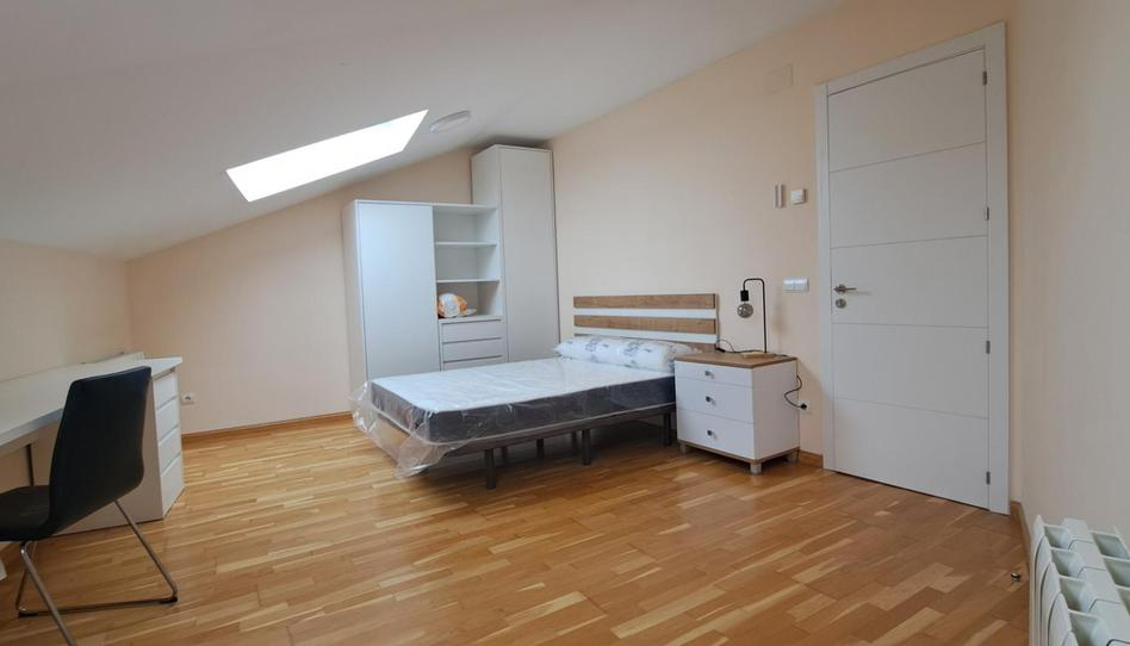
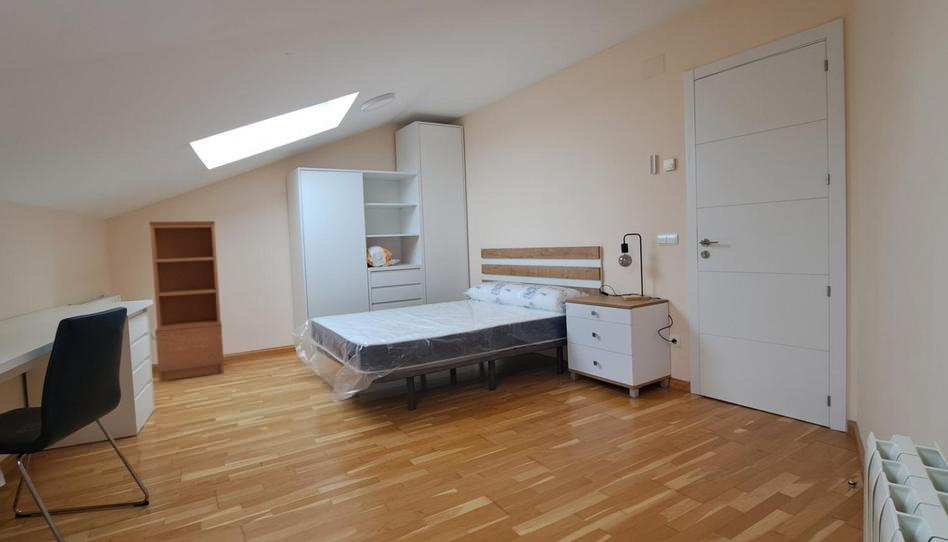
+ bookshelf (188, 297)
